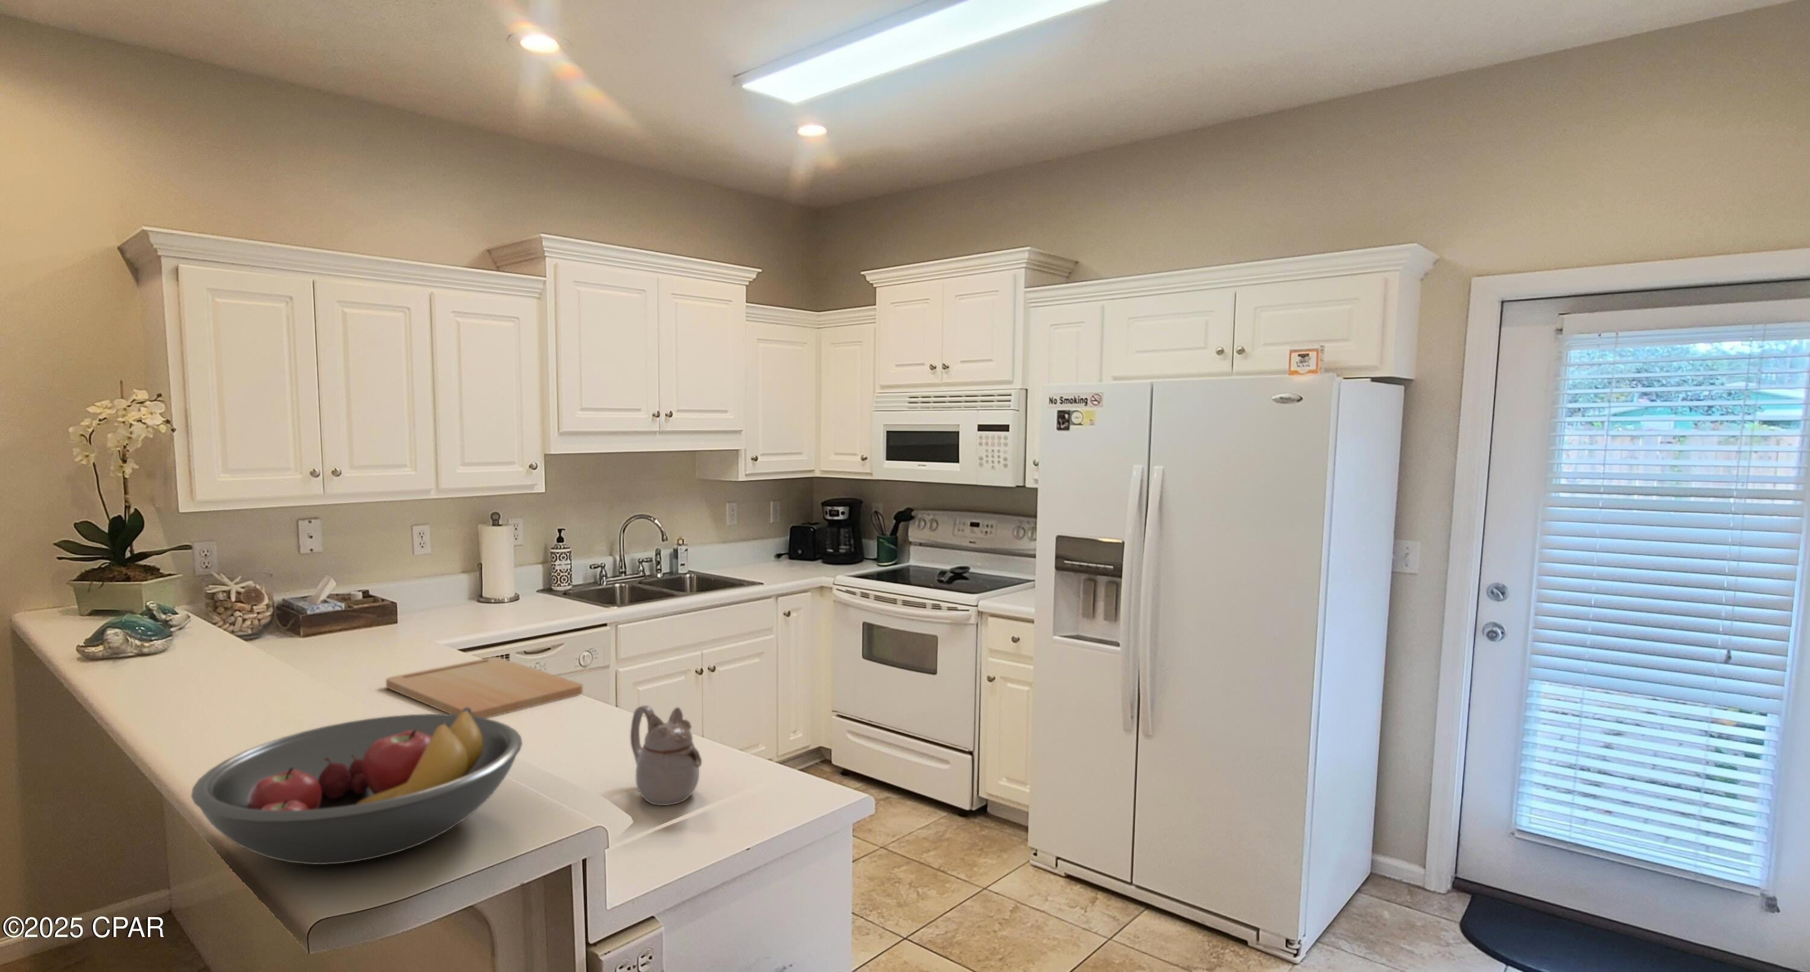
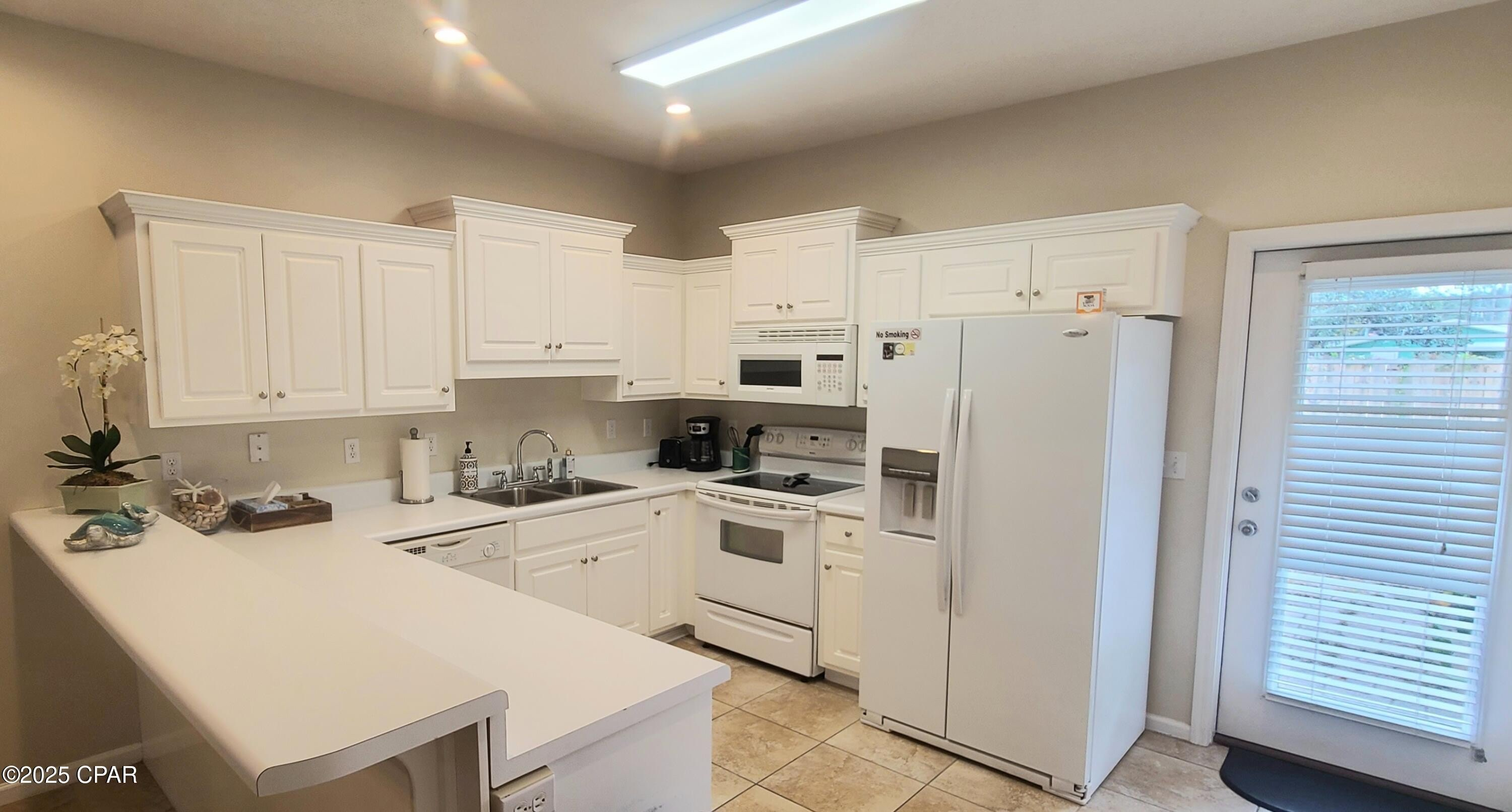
- fruit bowl (371, 785)
- cutting board (484, 686)
- teapot (664, 754)
